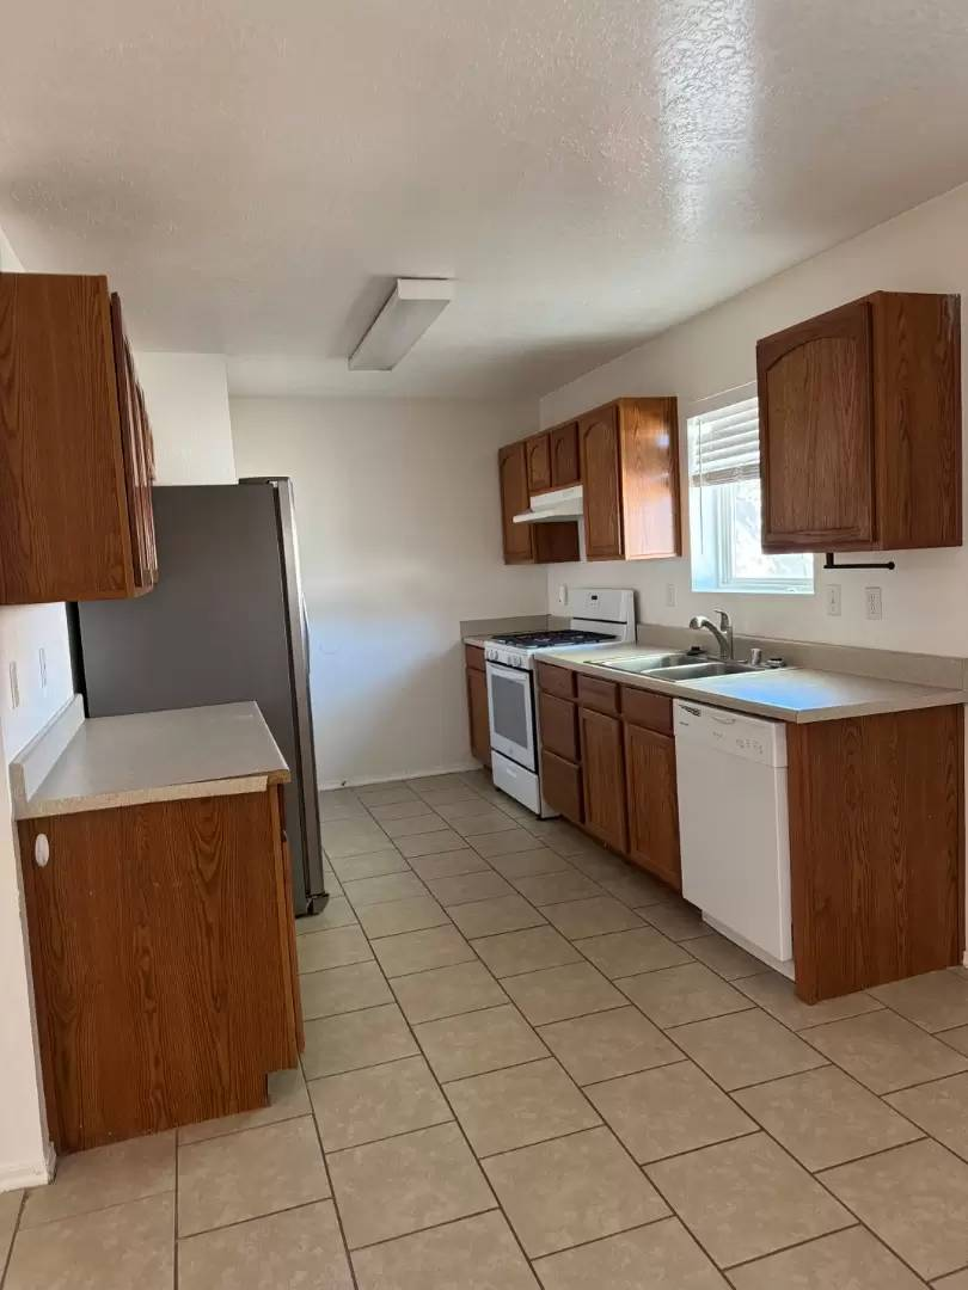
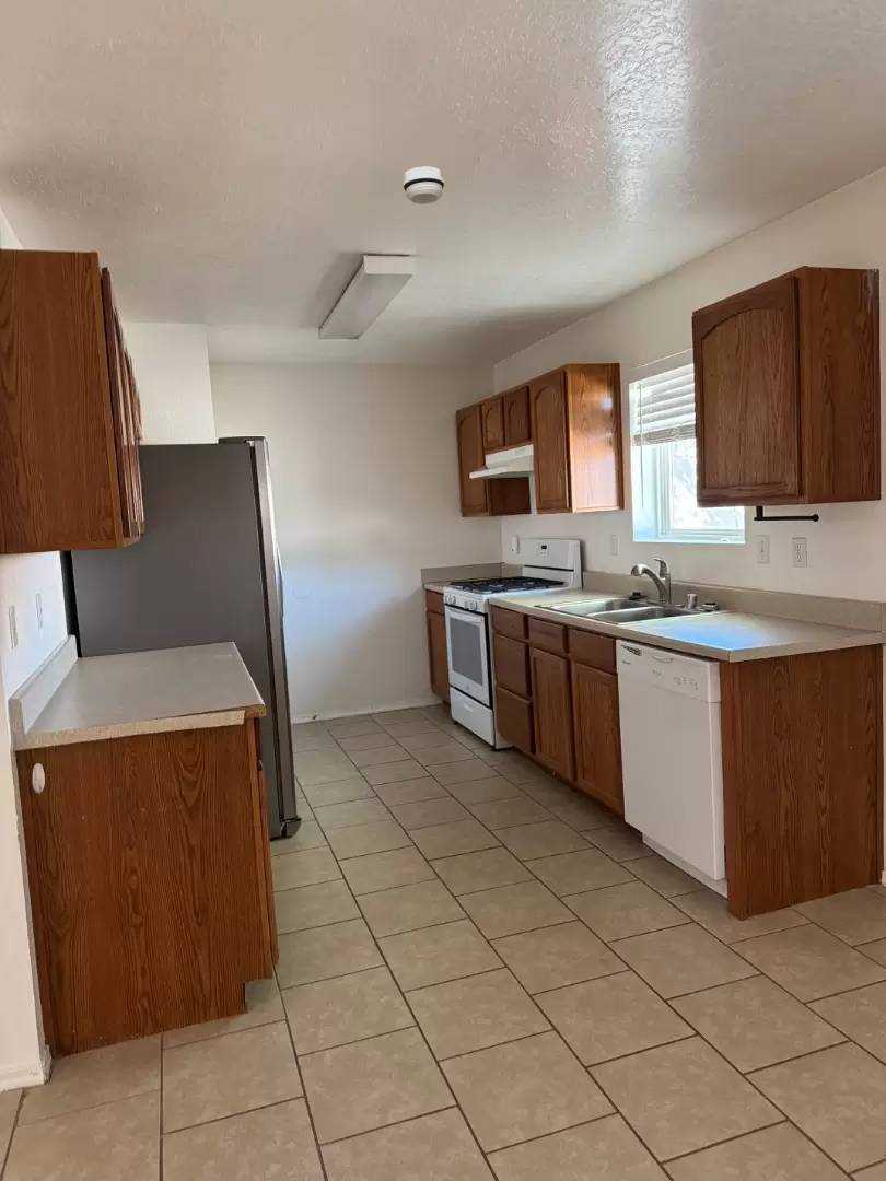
+ smoke detector (423, 186)
